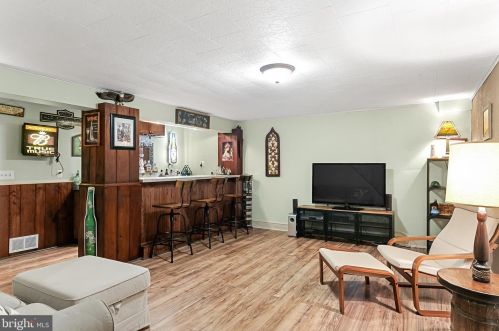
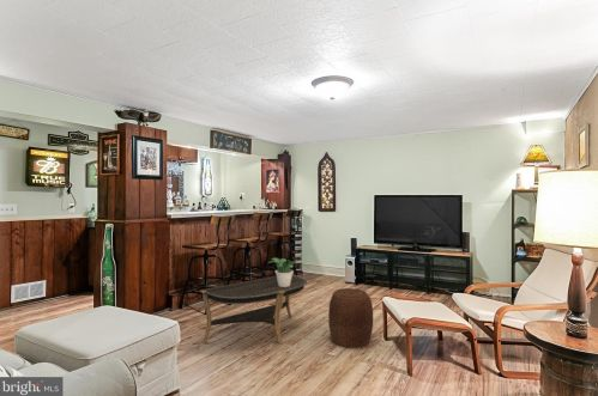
+ coffee table (264, 310)
+ potted plant (282, 272)
+ stool (350, 316)
